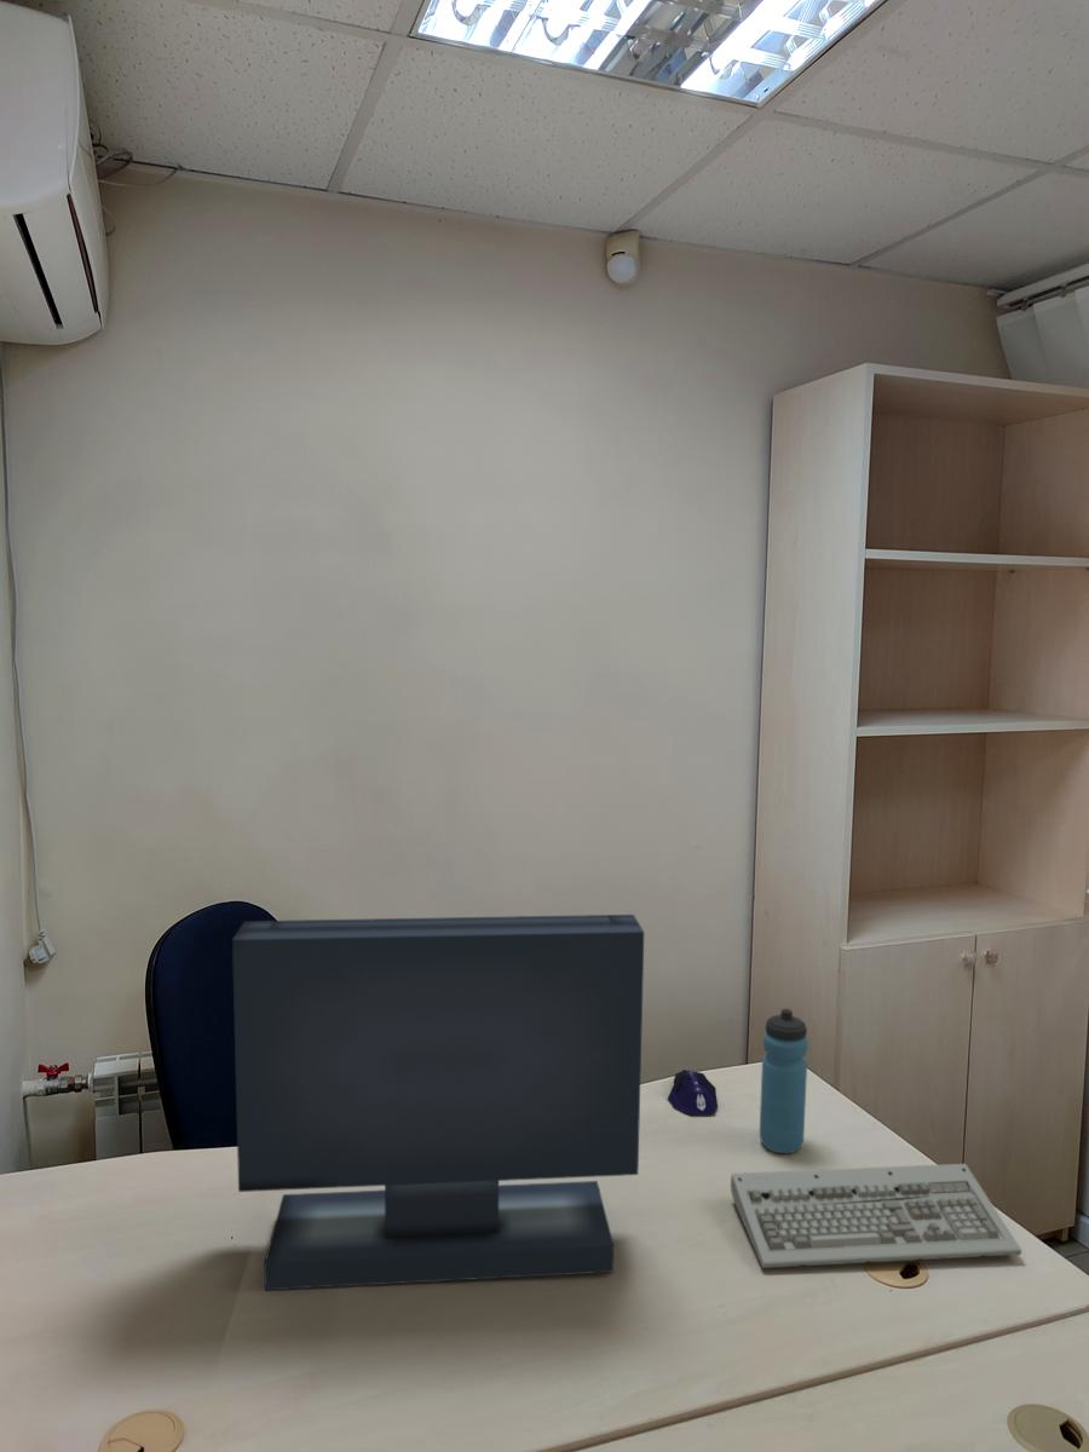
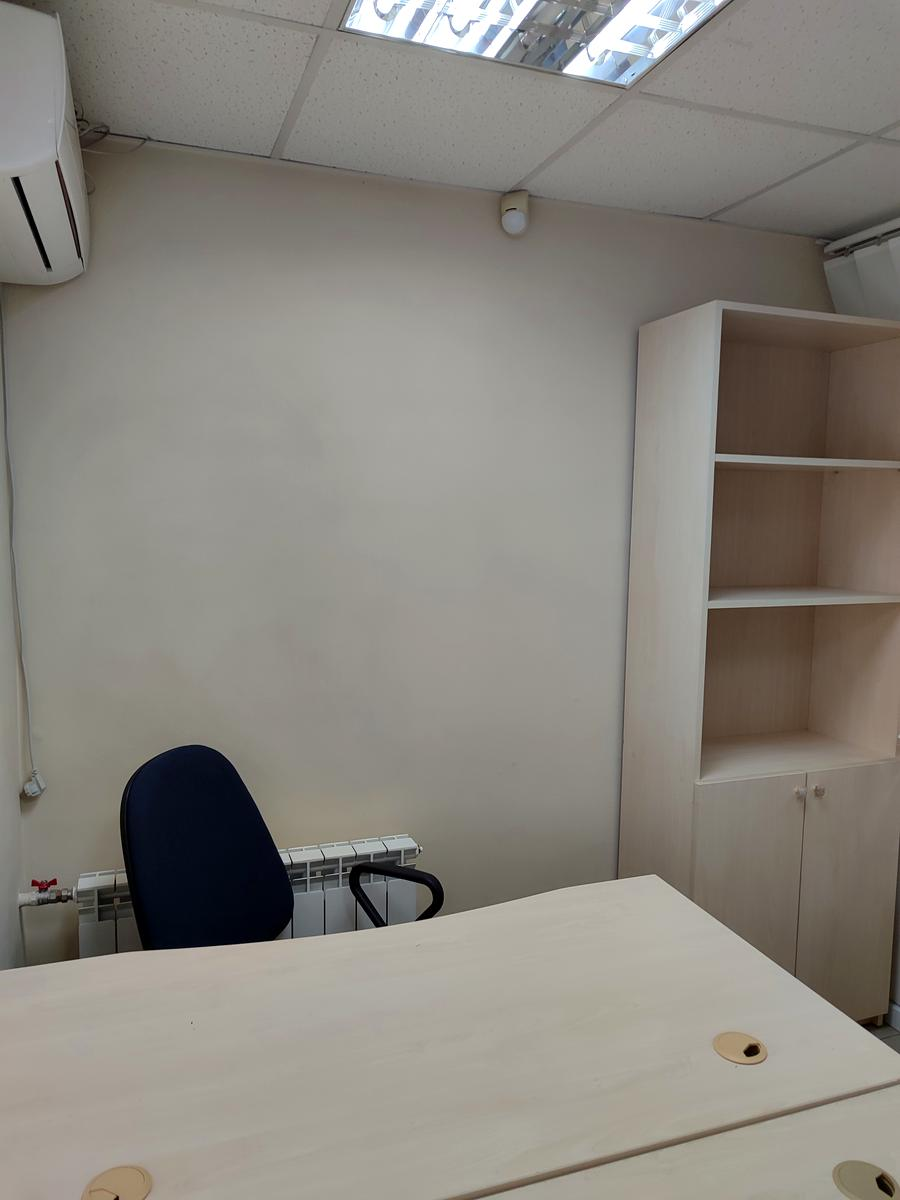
- monitor (442, 1088)
- water bottle (783, 1077)
- keyboard (870, 1212)
- computer mouse (690, 1084)
